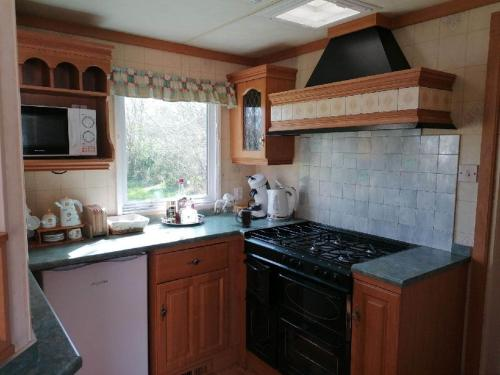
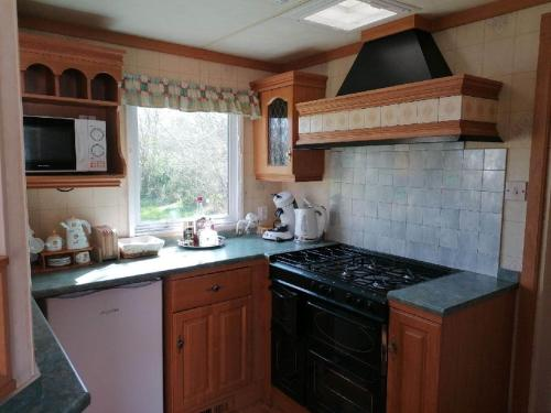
- mug (244, 219)
